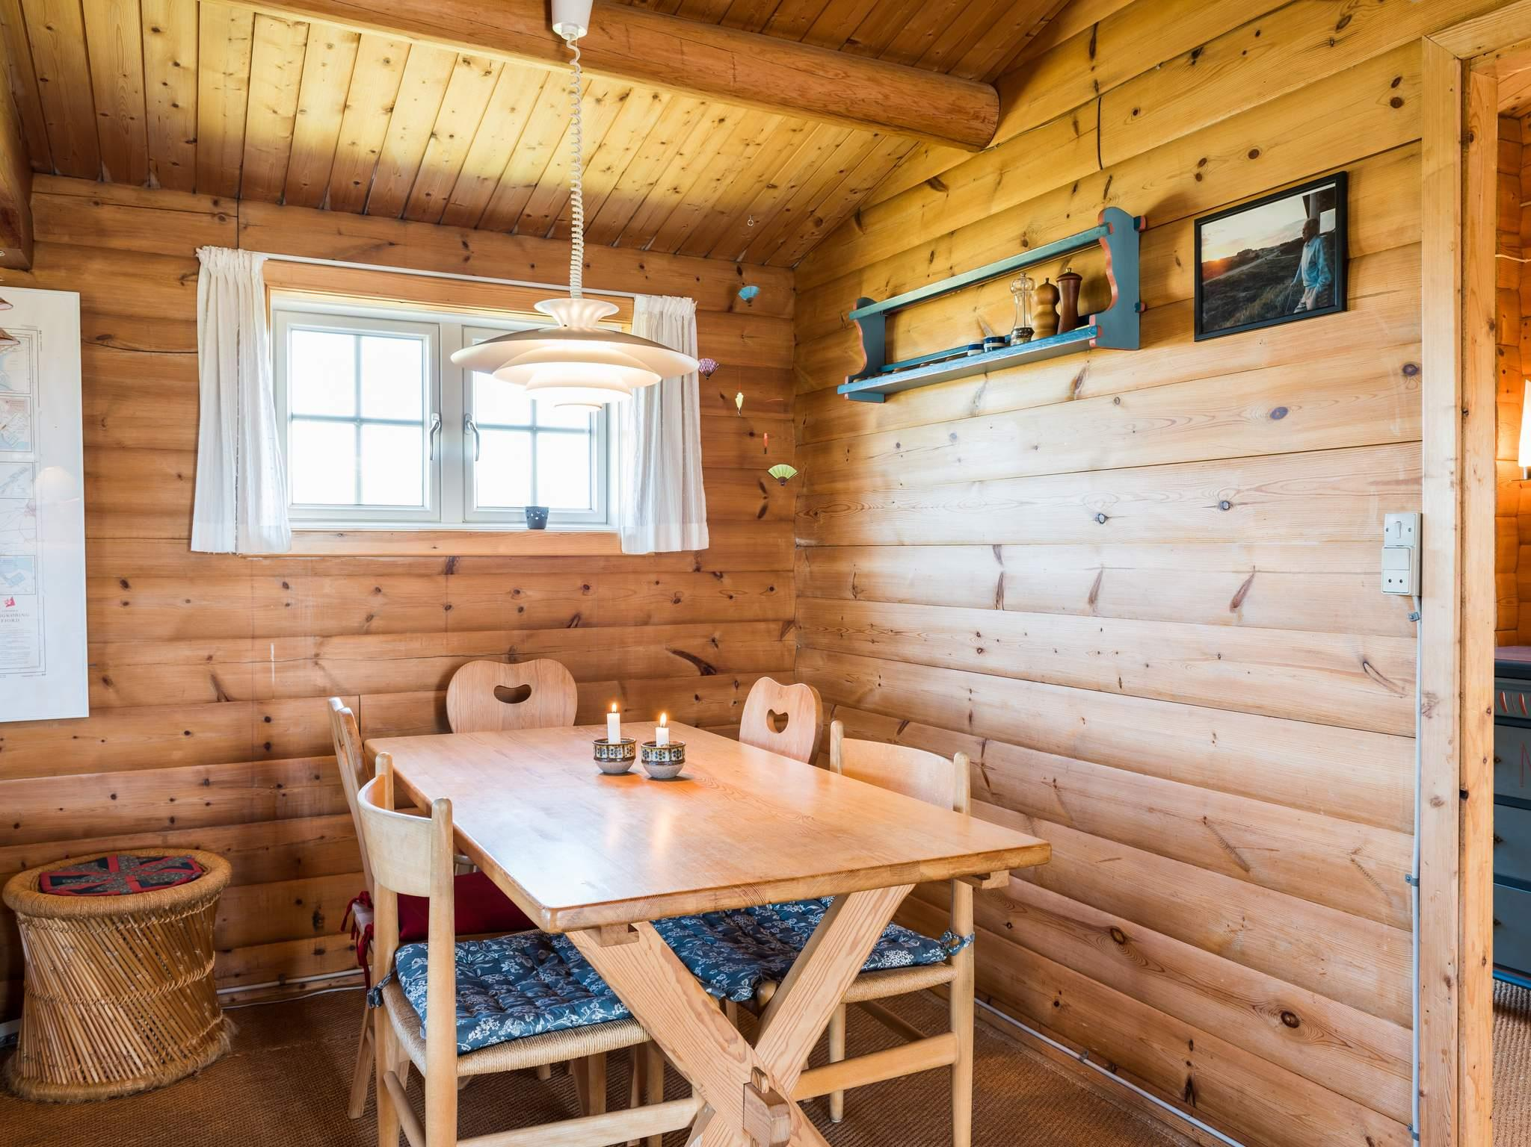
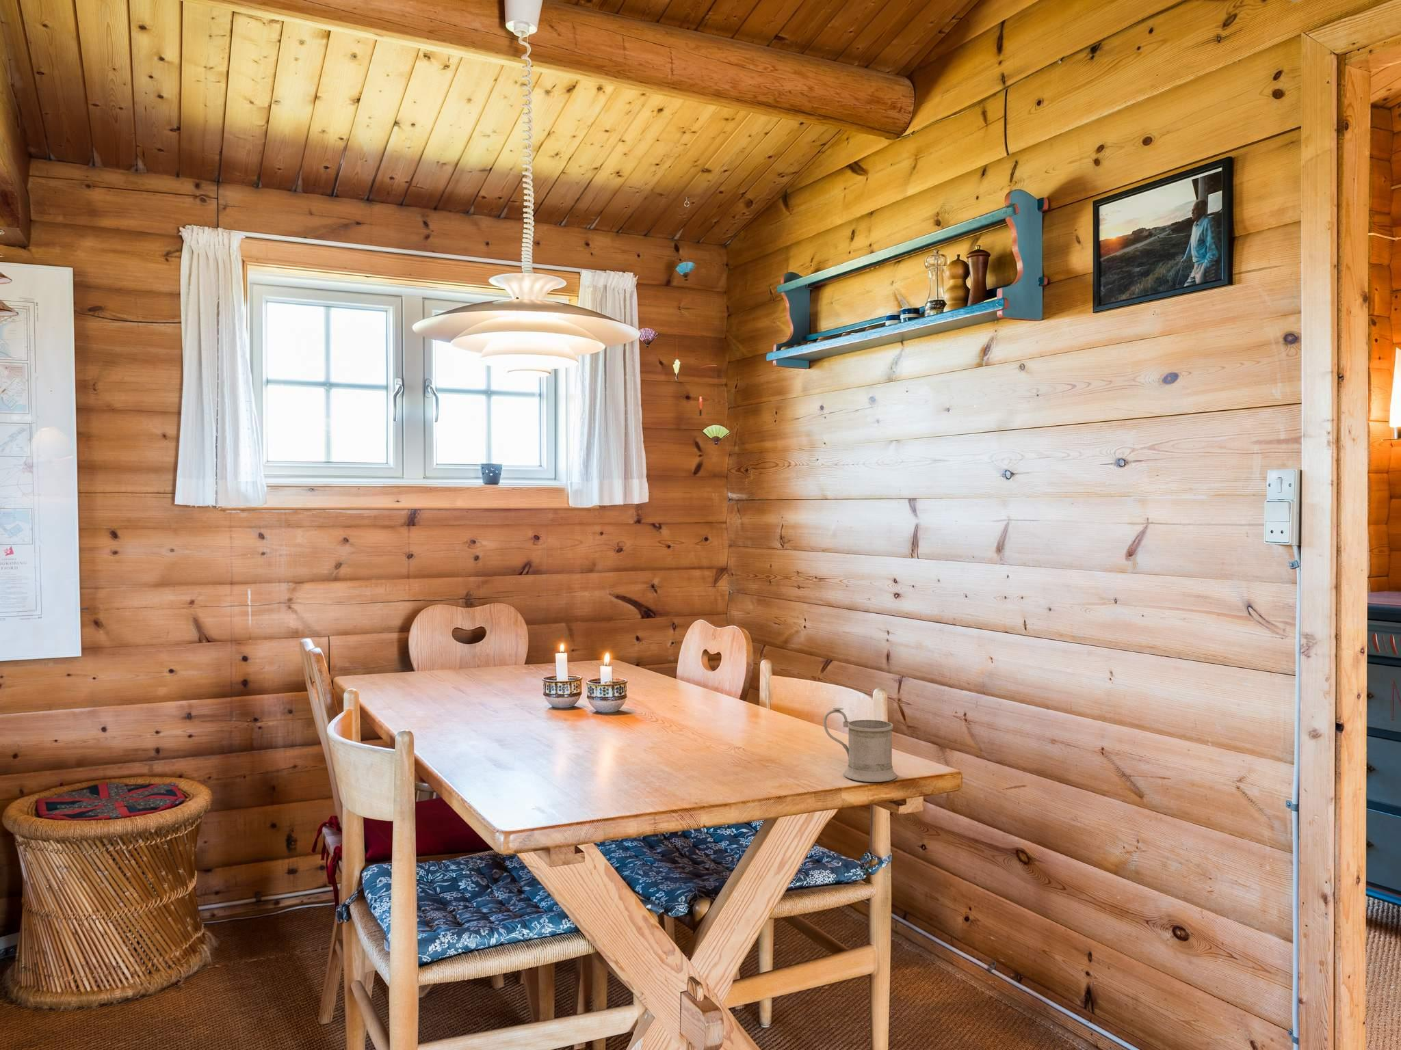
+ mug (858, 741)
